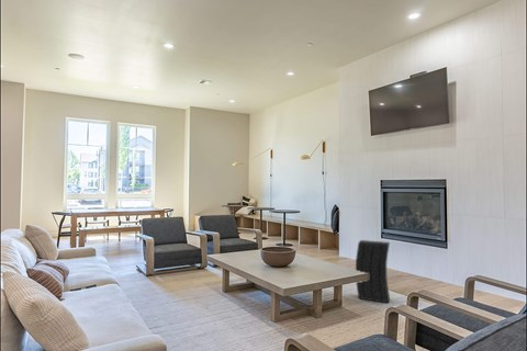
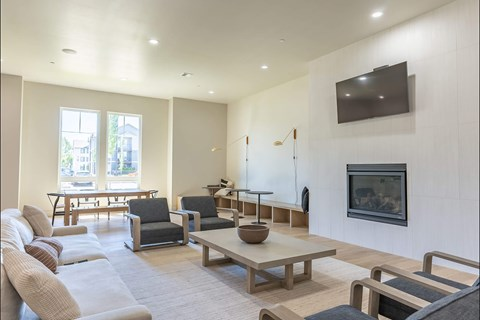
- speaker (372, 270)
